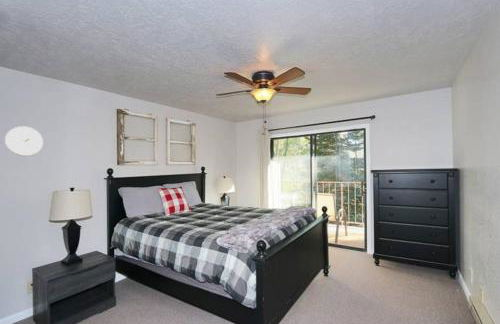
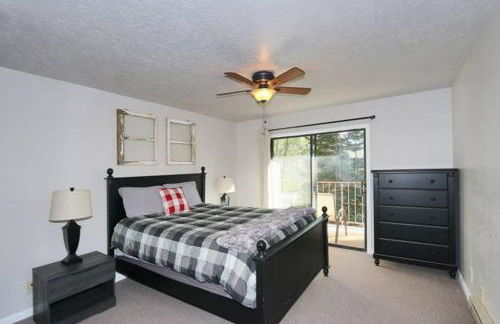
- wall clock (25, 141)
